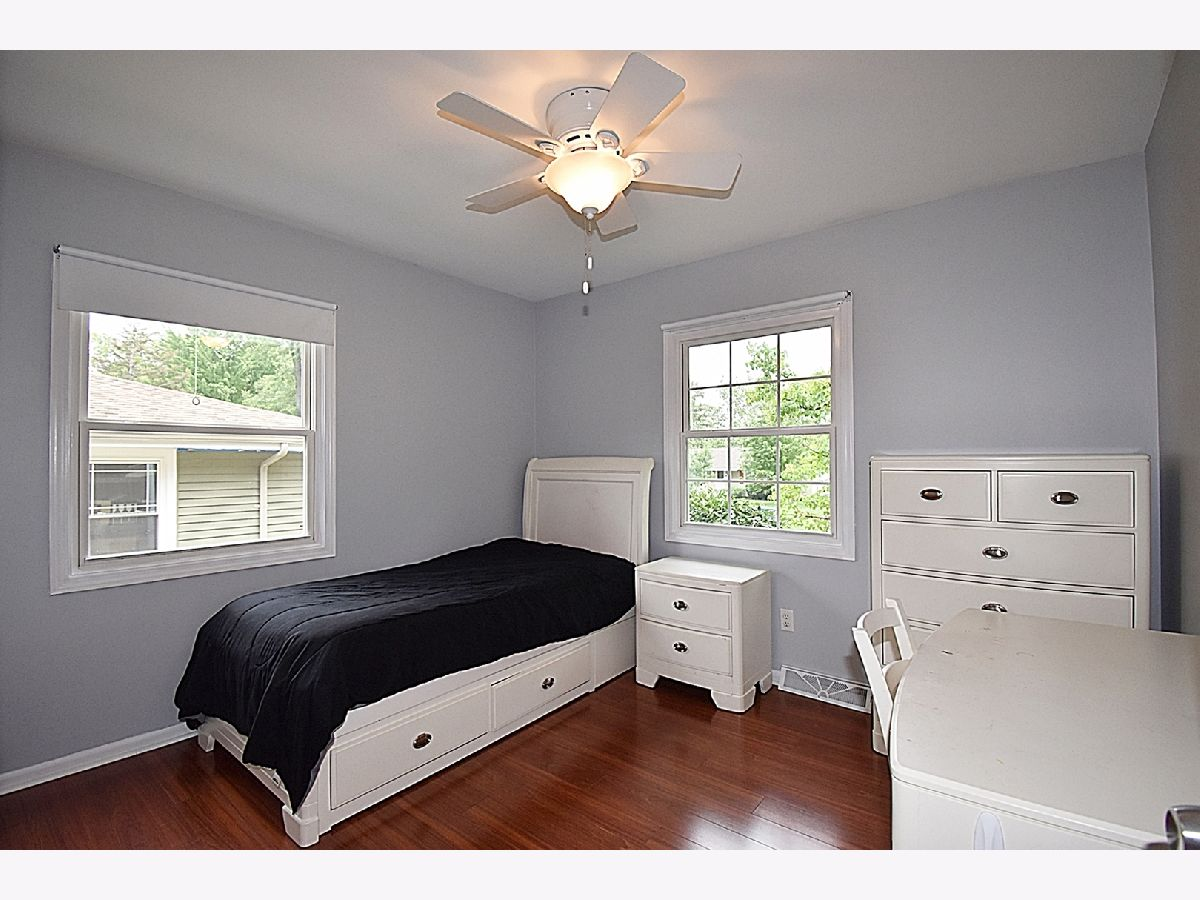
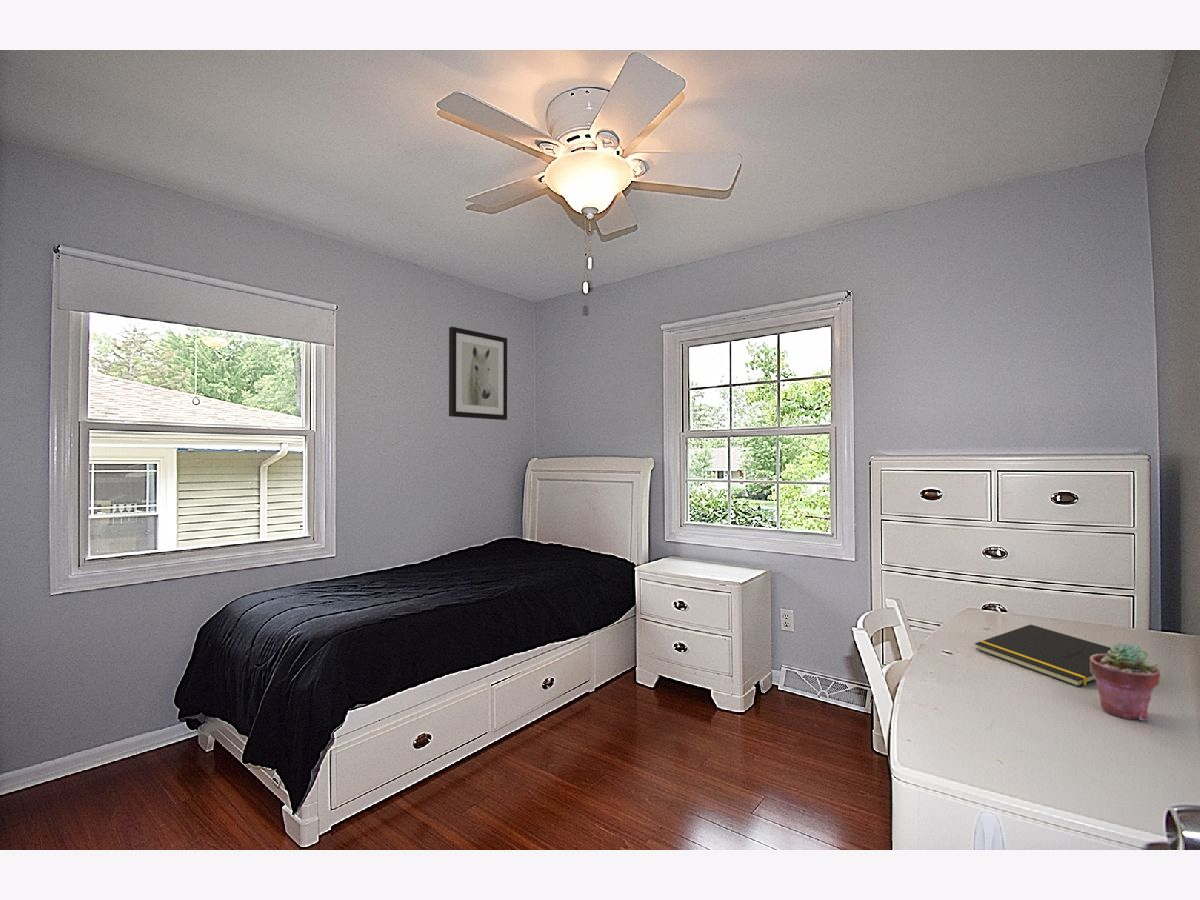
+ notepad (1052, 652)
+ potted succulent (1124, 677)
+ wall art (479, 375)
